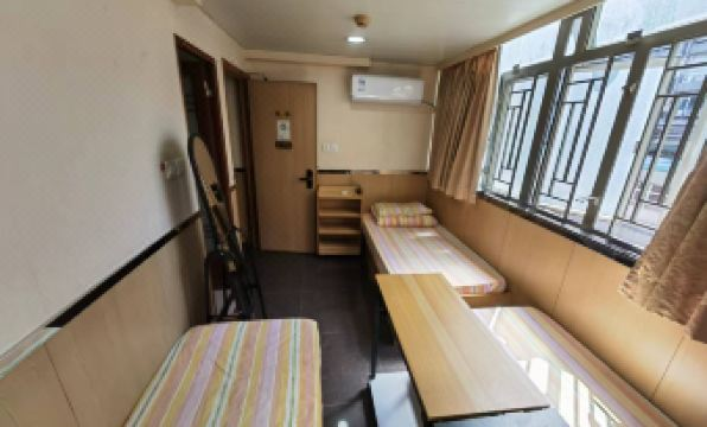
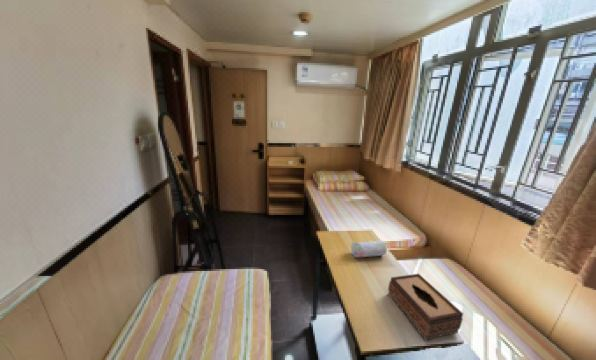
+ tissue box (421, 303)
+ pencil case (368, 248)
